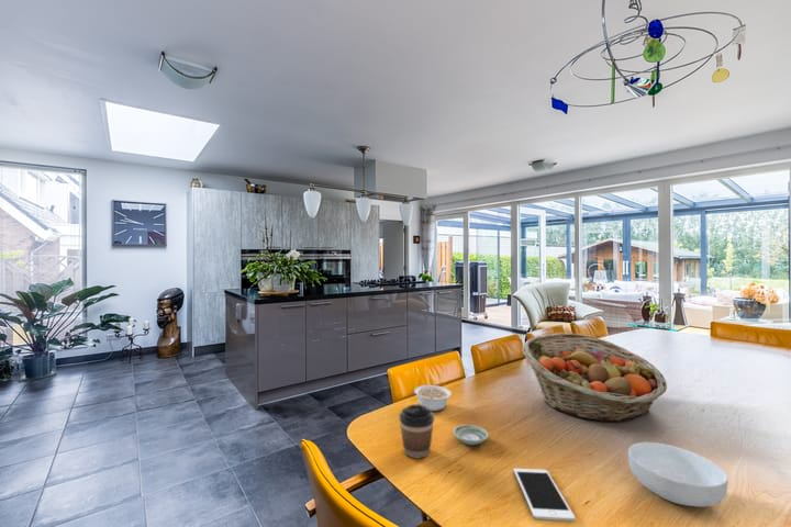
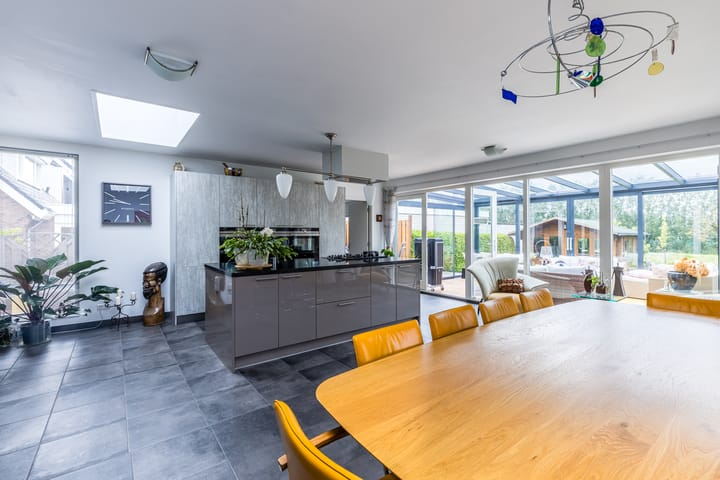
- legume (433, 397)
- fruit basket (590, 372)
- coffee cup (416, 428)
- cereal bowl (675, 476)
- cell phone (541, 491)
- saucer (470, 436)
